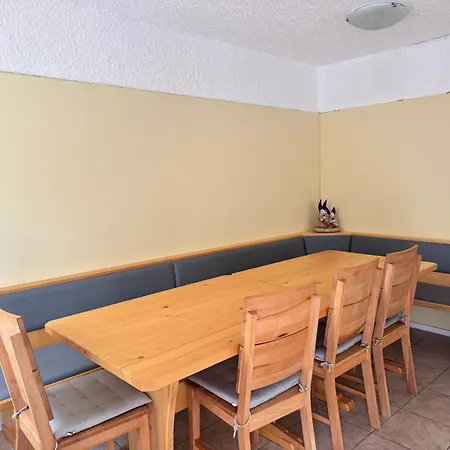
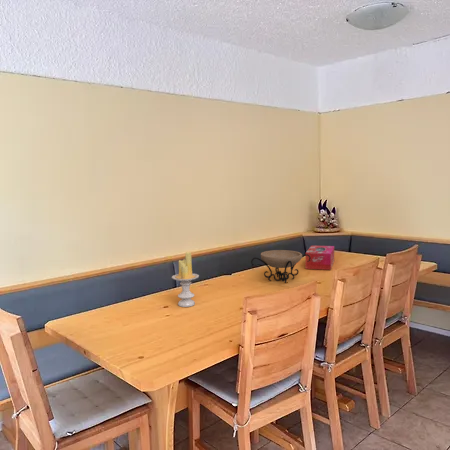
+ tissue box (320, 257)
+ candle (185, 278)
+ decorative bowl (281, 267)
